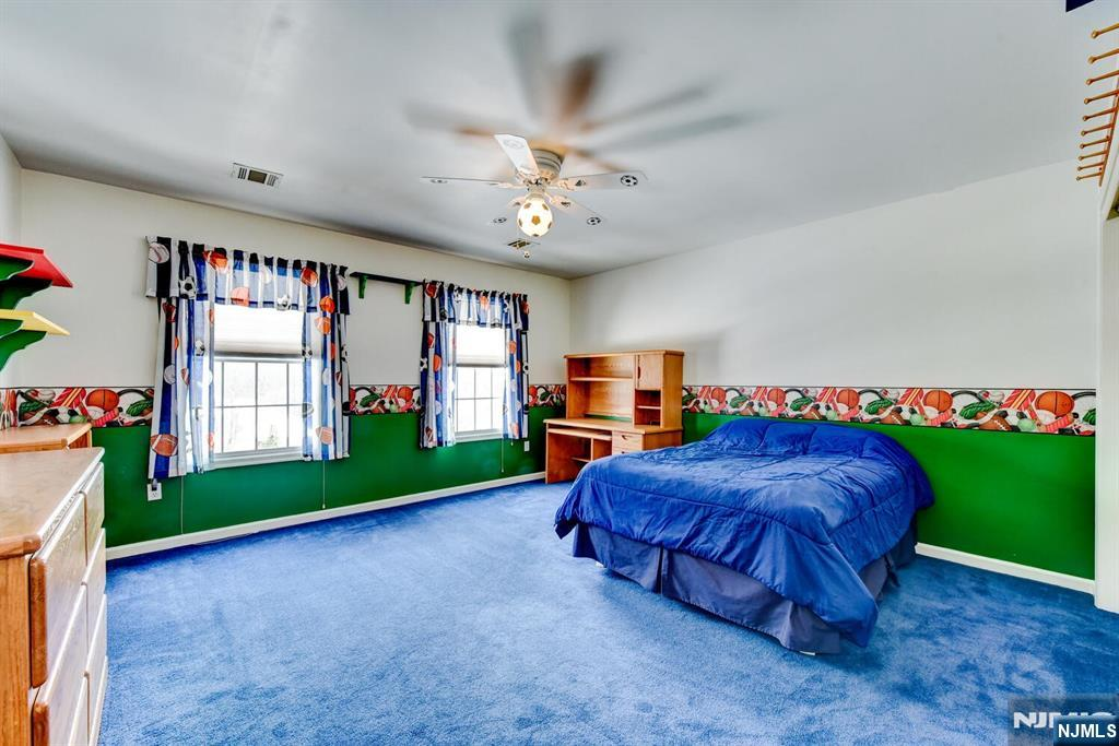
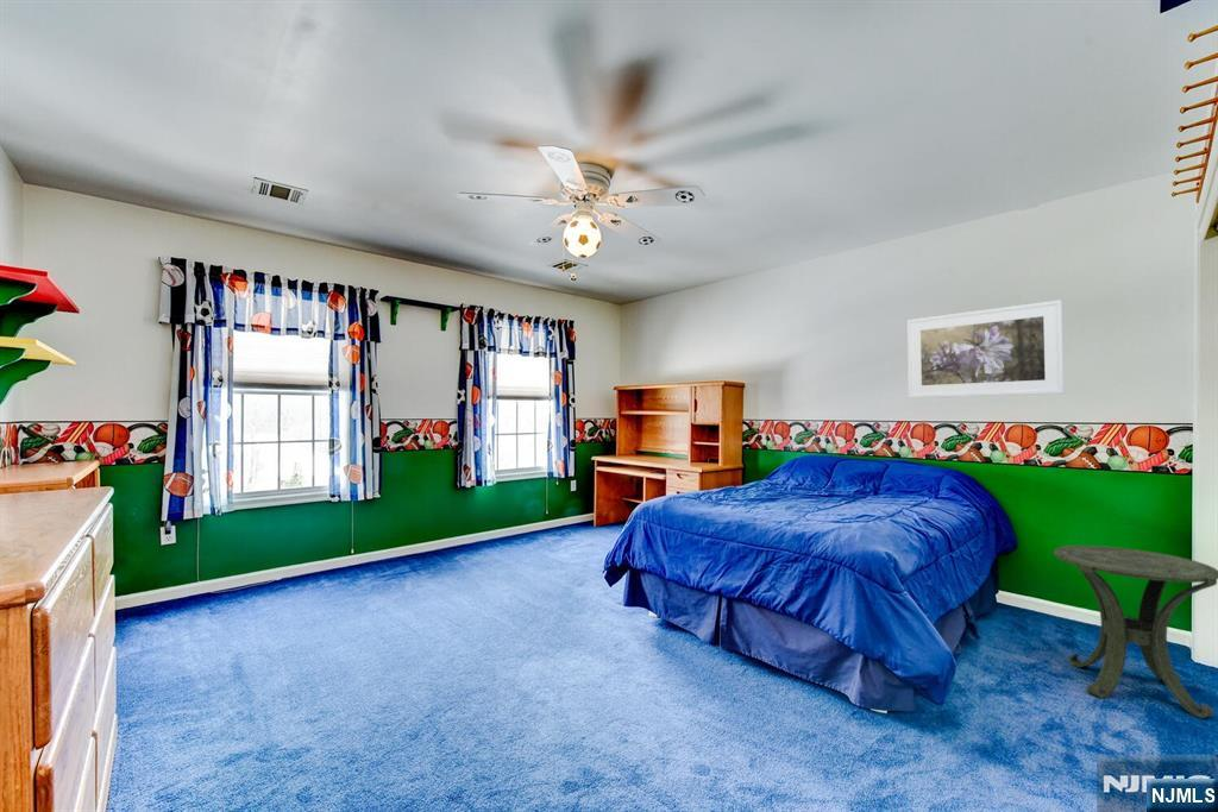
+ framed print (978, 353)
+ side table (1132, 623)
